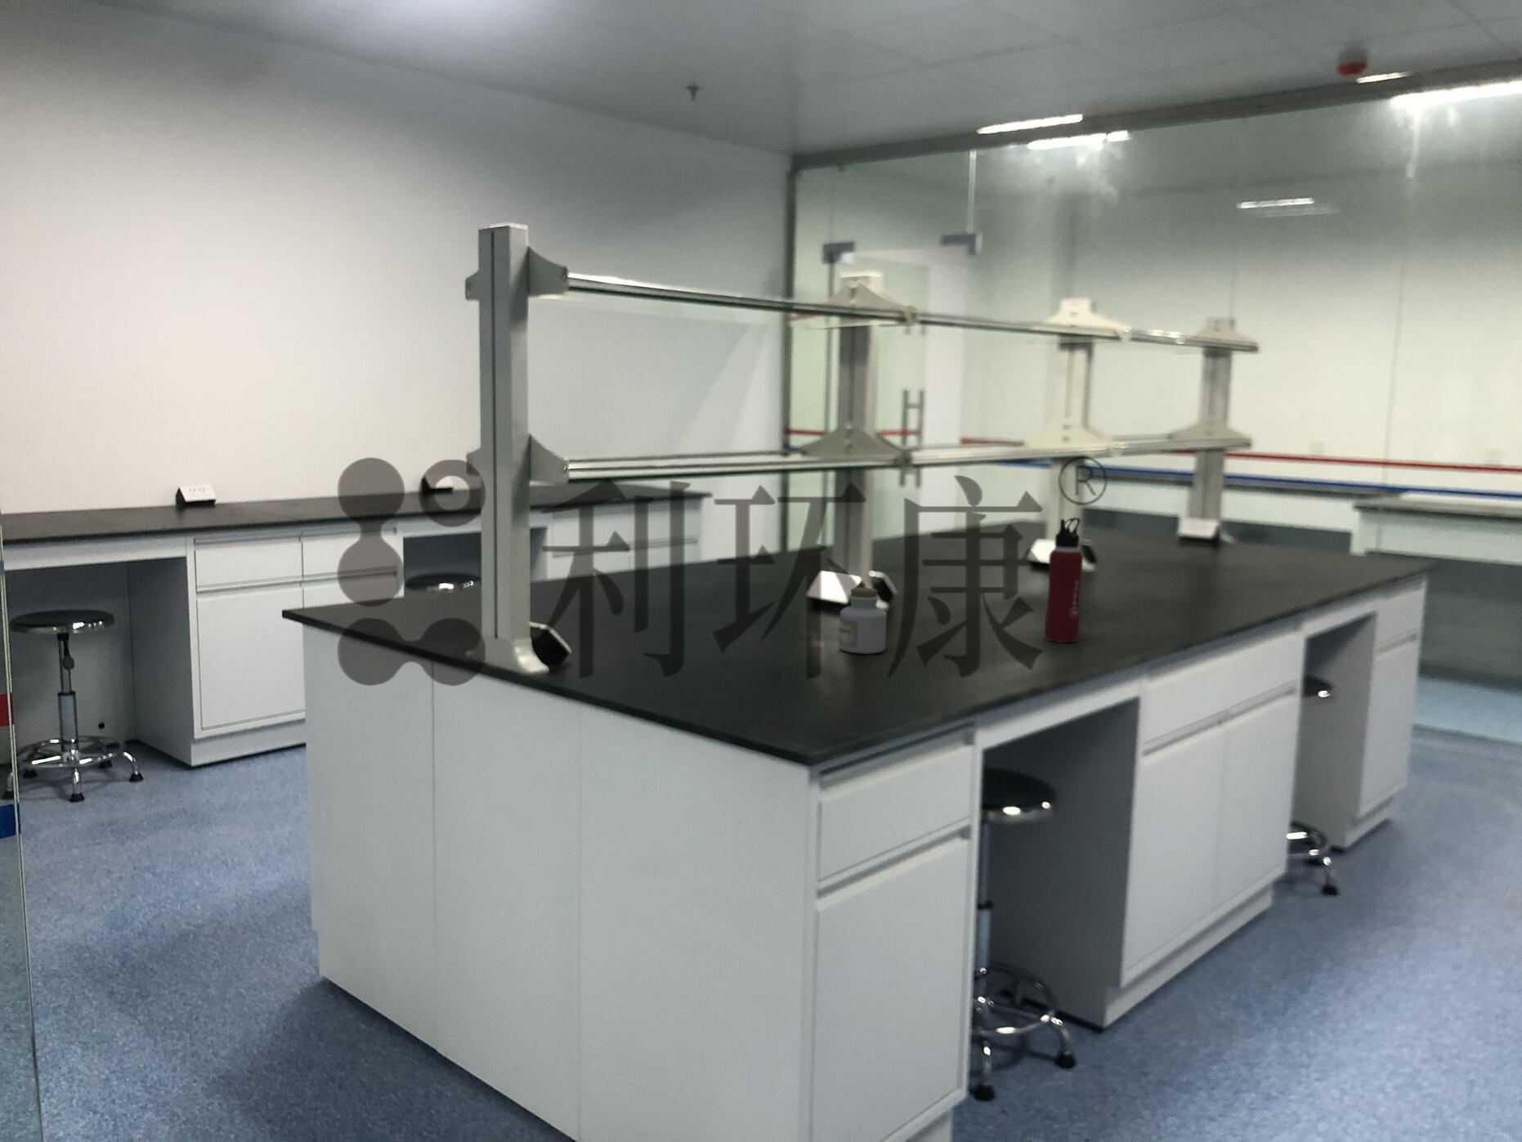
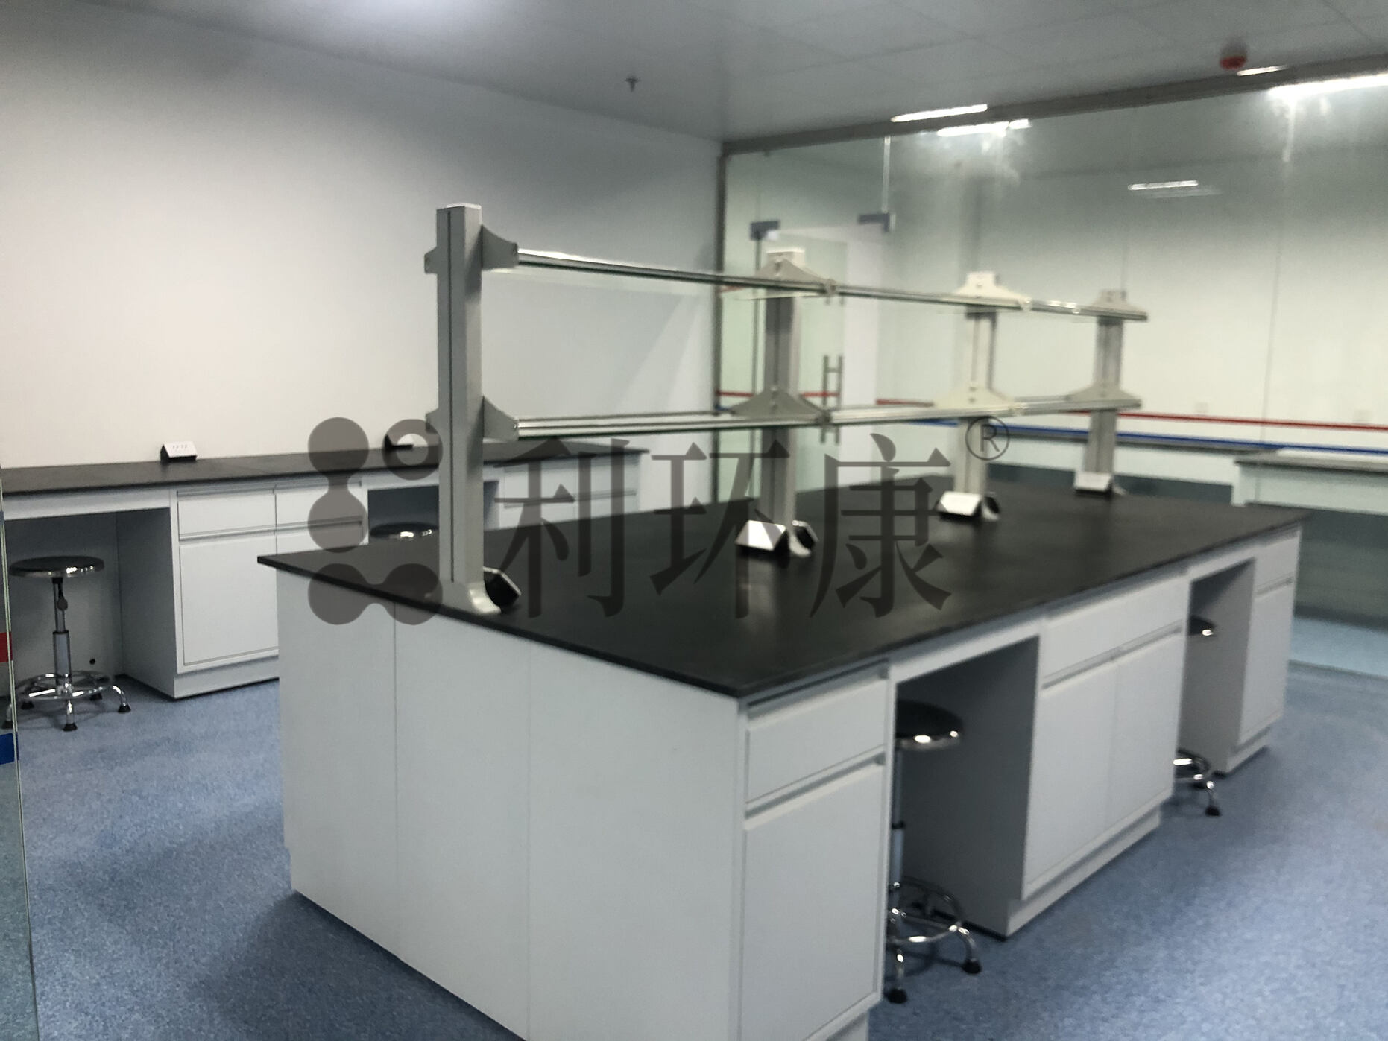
- jar (862, 619)
- water bottle (1064, 578)
